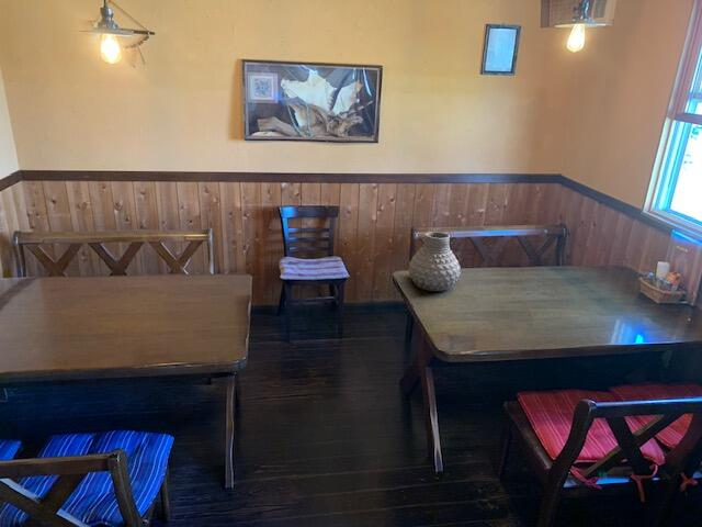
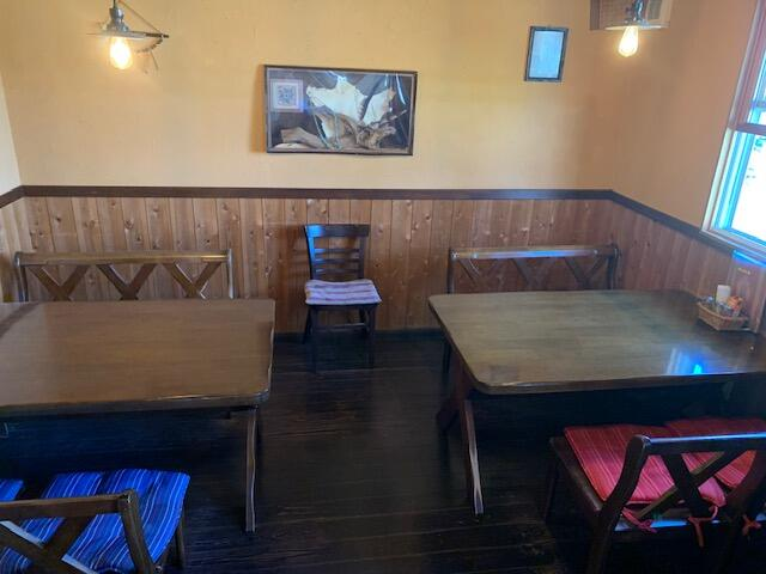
- vase (434, 260)
